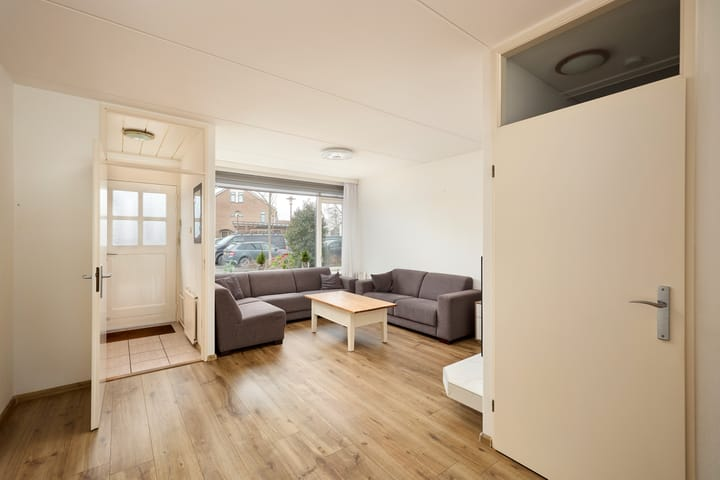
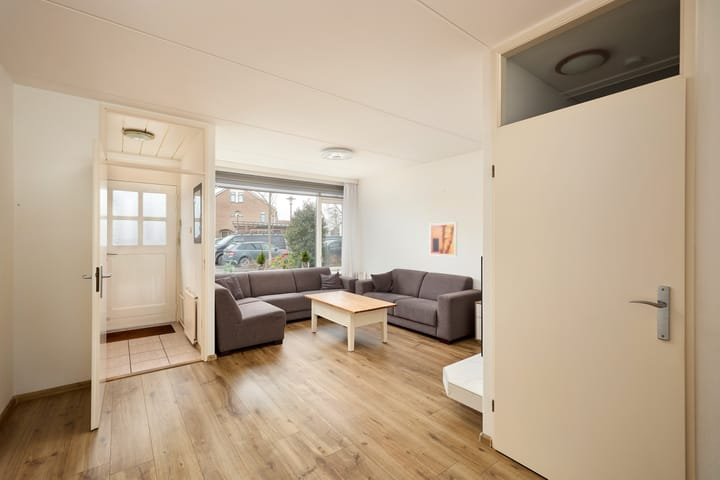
+ wall art (442, 239)
